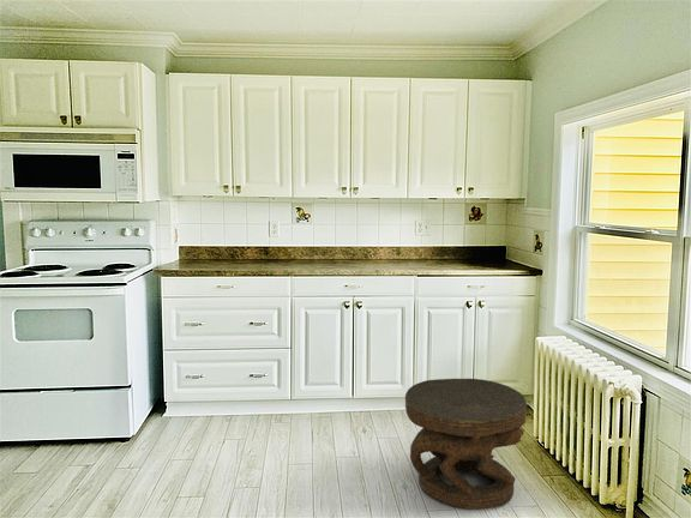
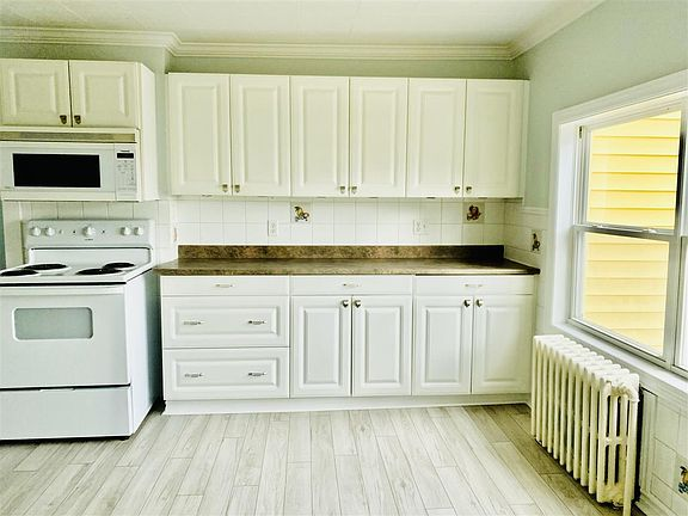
- side table (465, 440)
